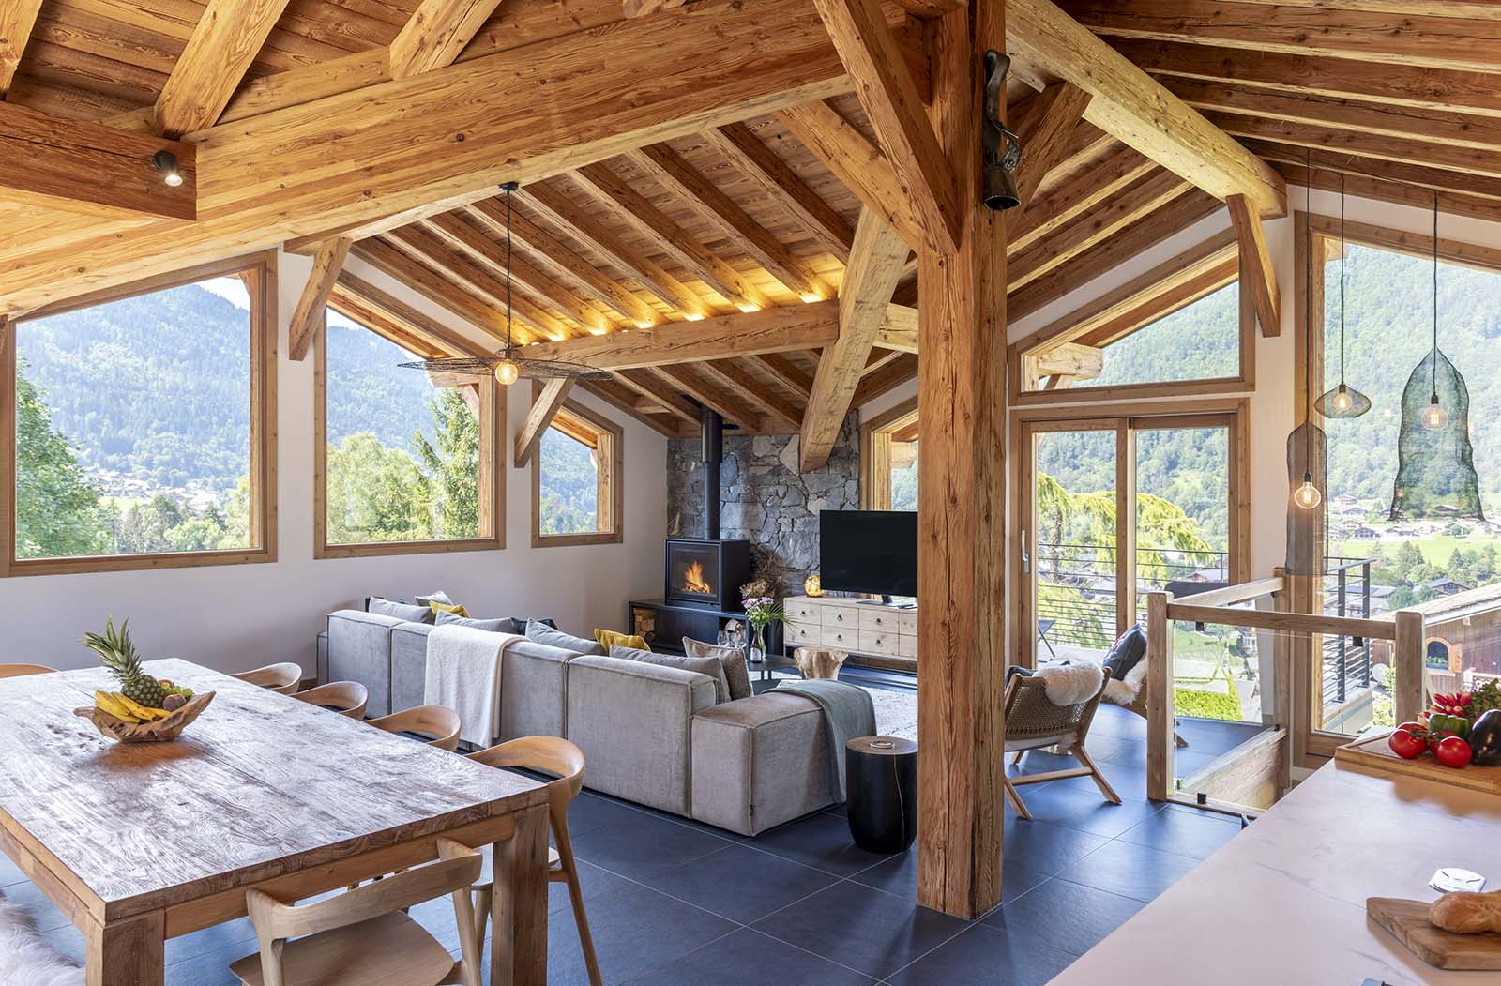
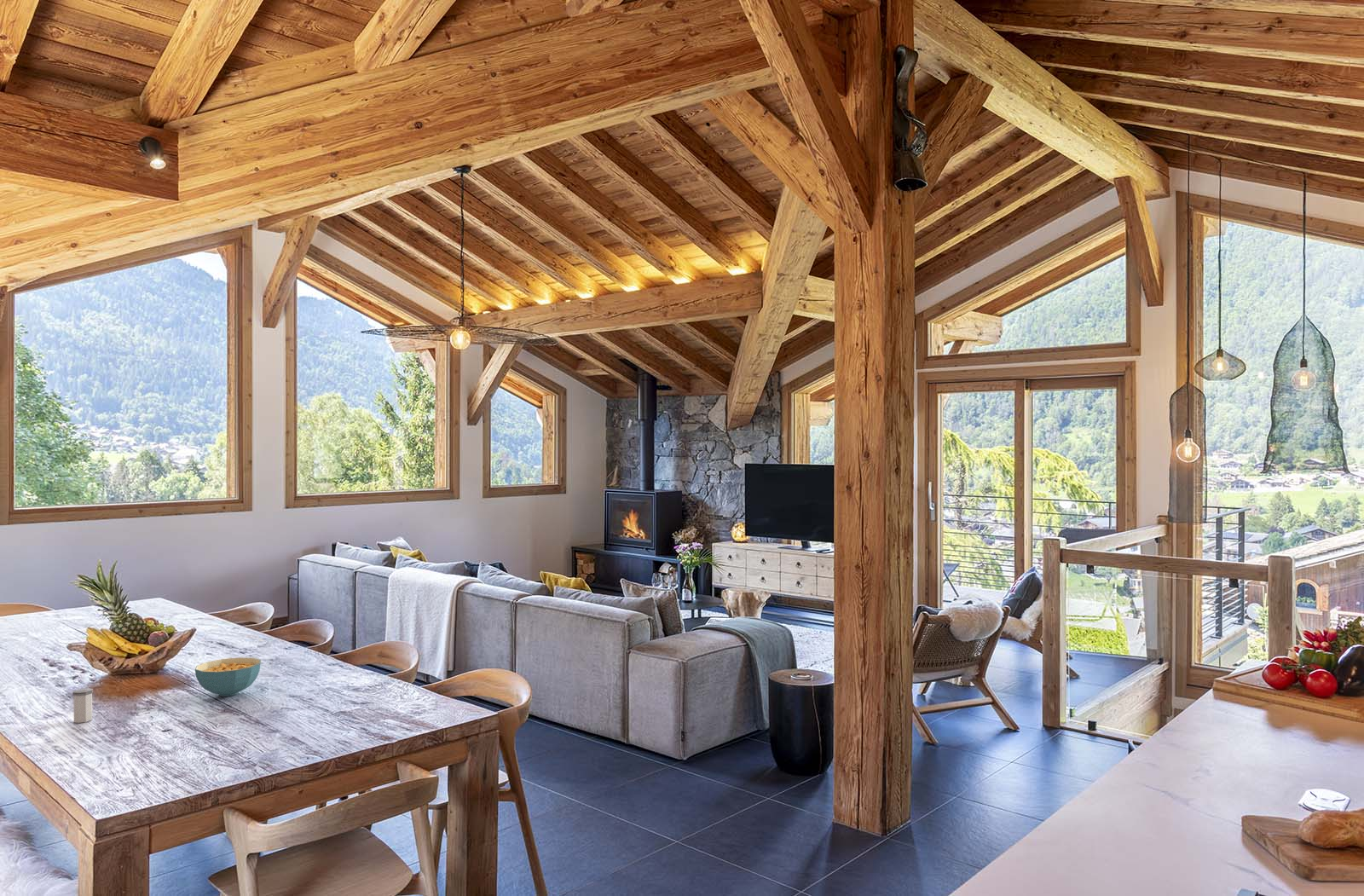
+ cereal bowl (228, 679)
+ salt shaker (83, 705)
